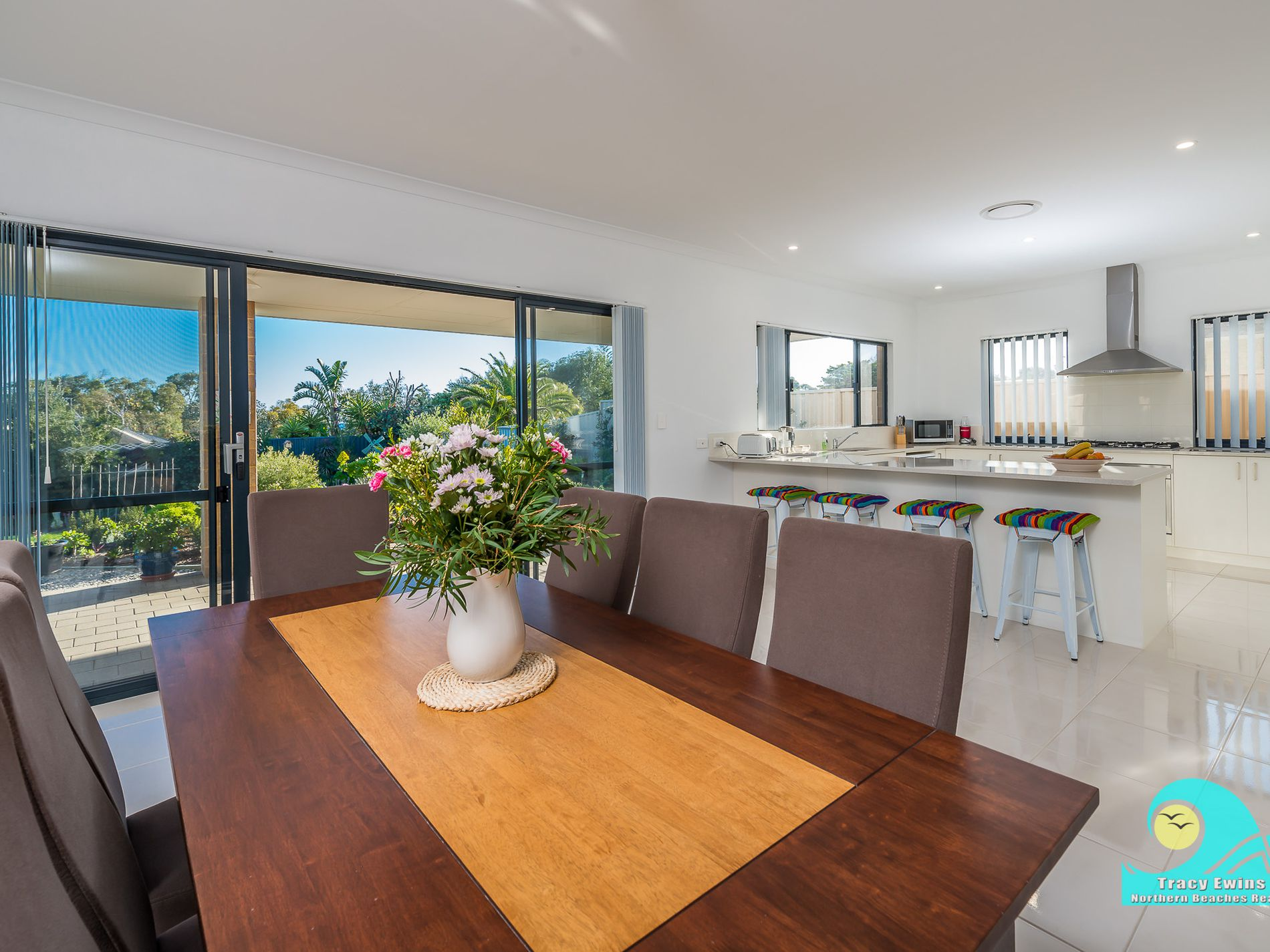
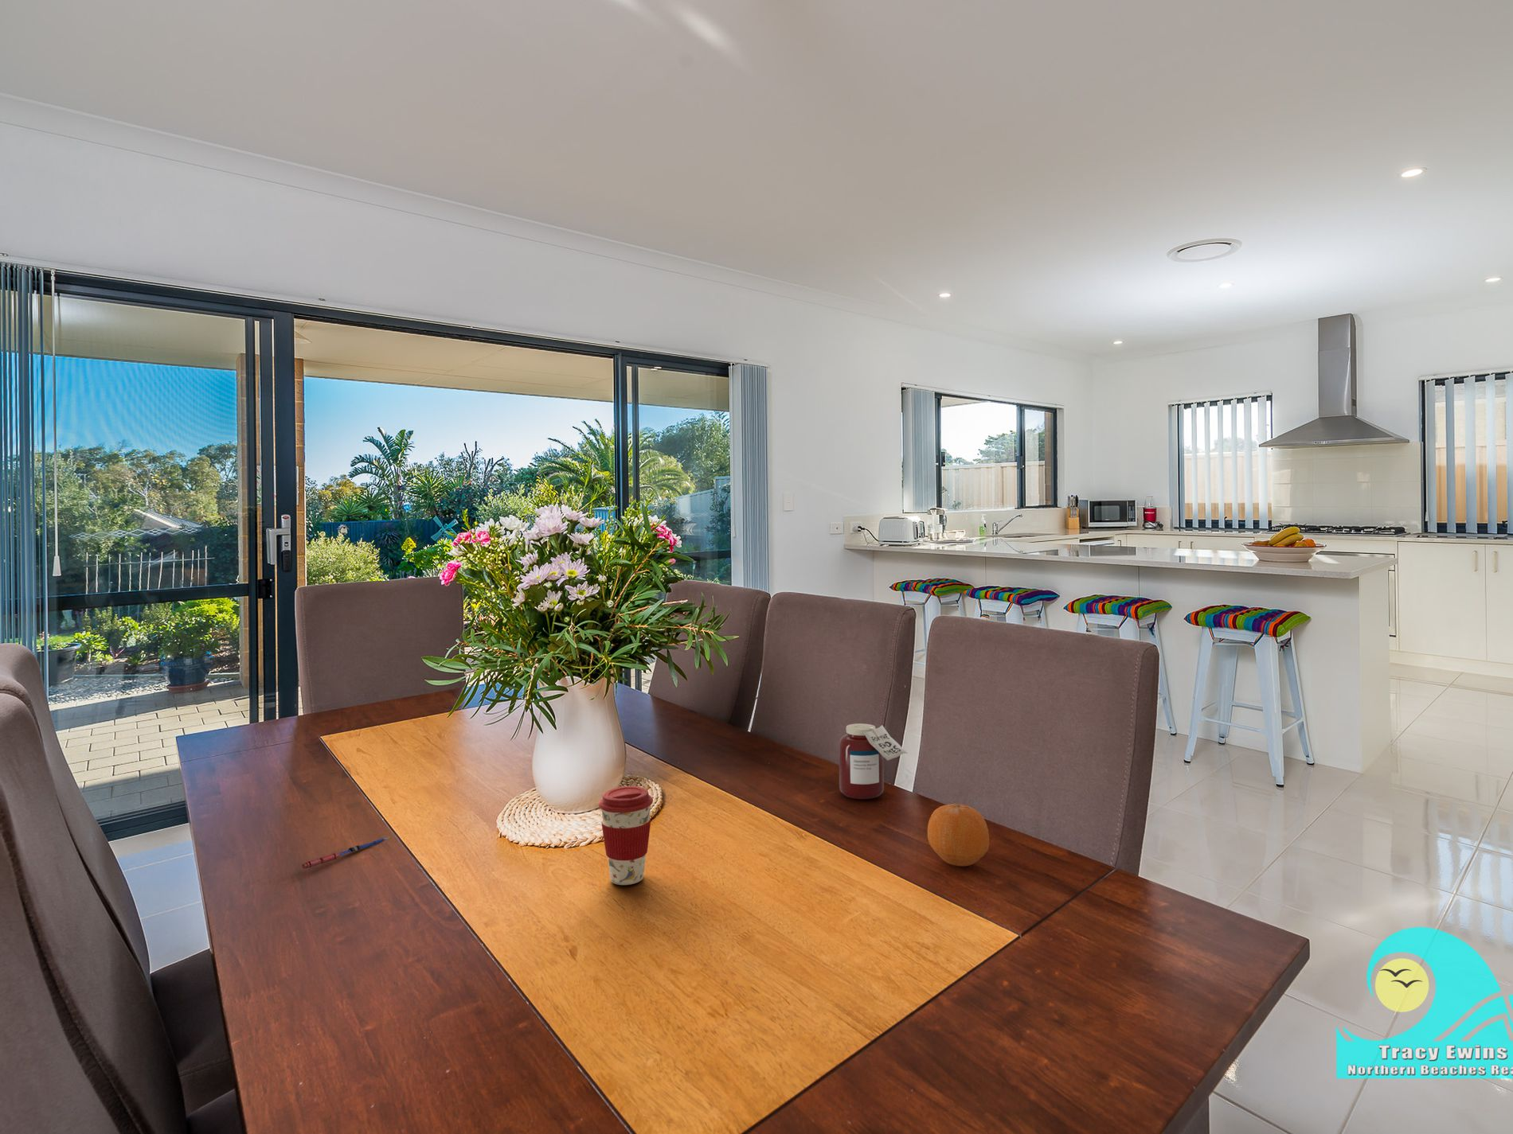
+ jar (868, 761)
+ coffee cup (625, 835)
+ pen (349, 849)
+ fruit (958, 834)
